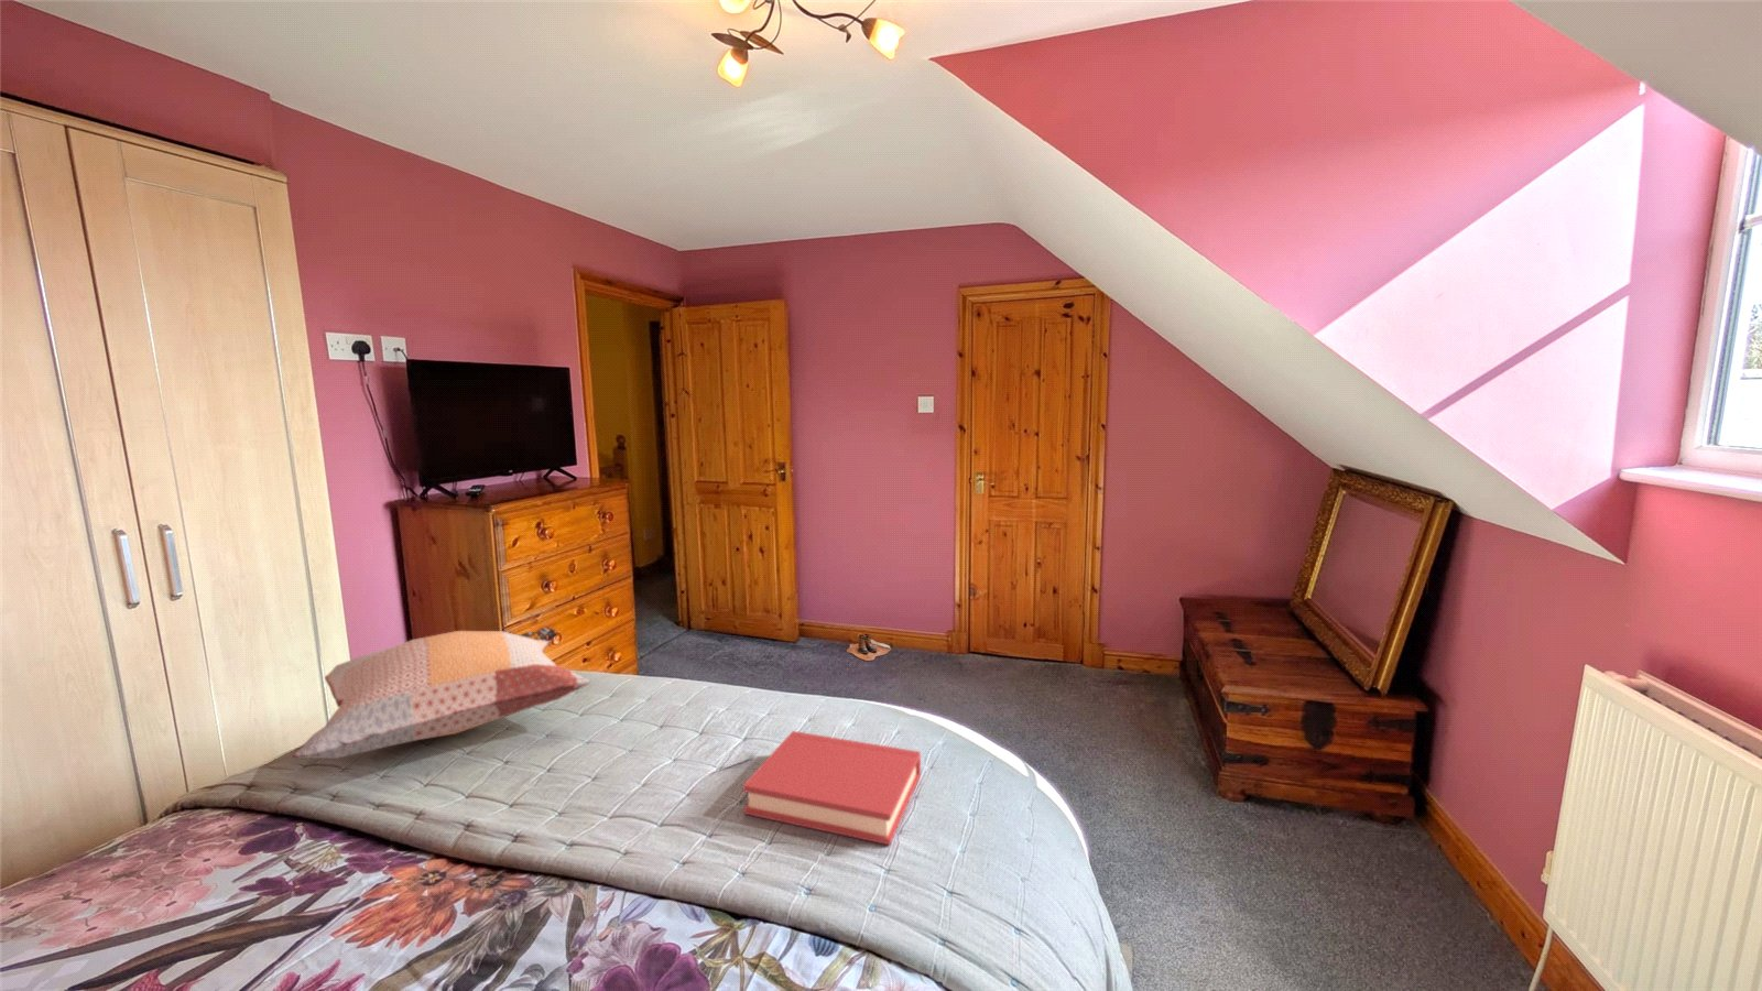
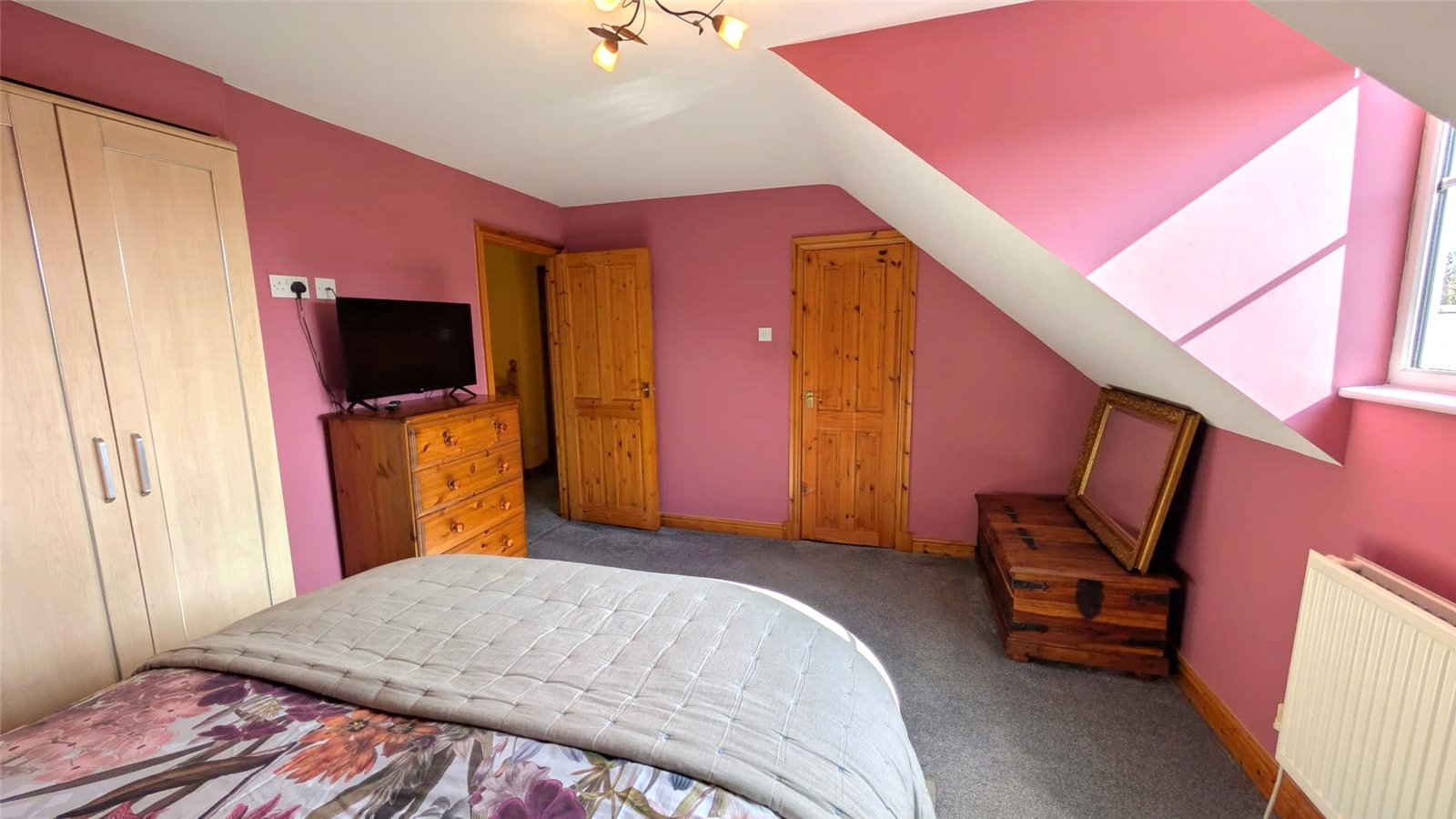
- decorative pillow (454, 678)
- hardback book (836, 779)
- boots (868, 643)
